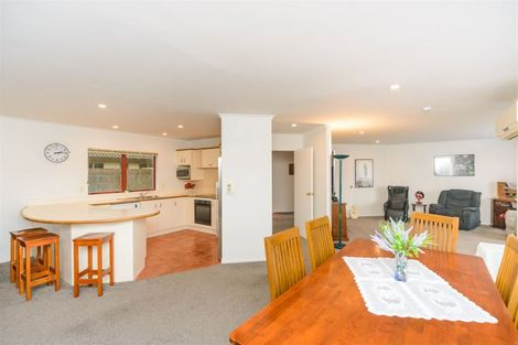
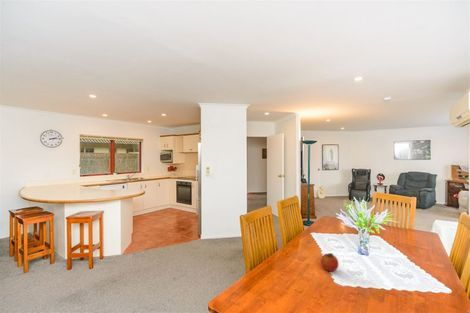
+ fruit (329, 260)
